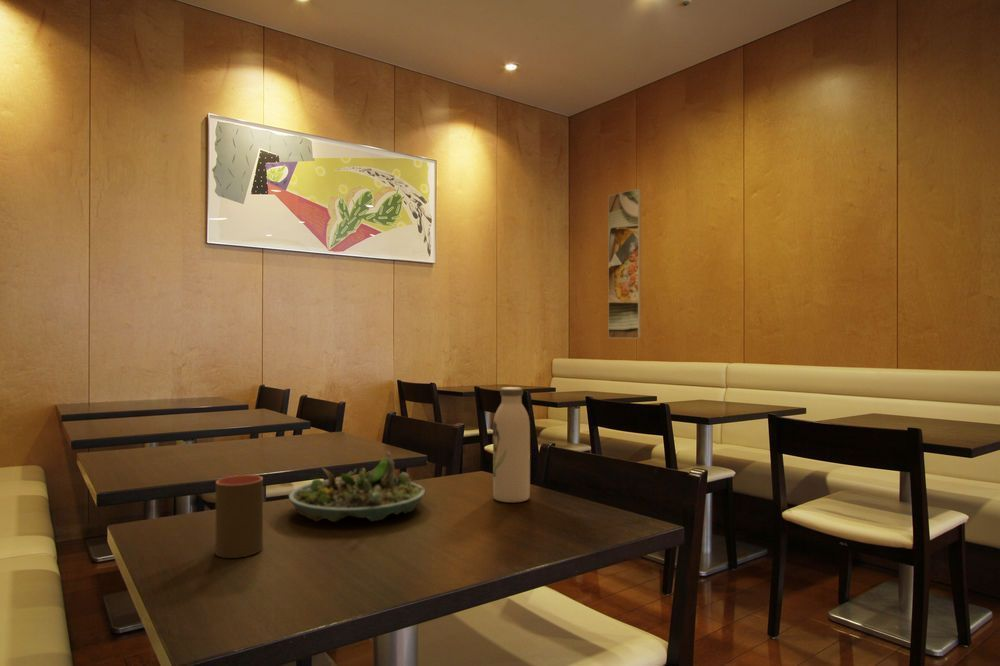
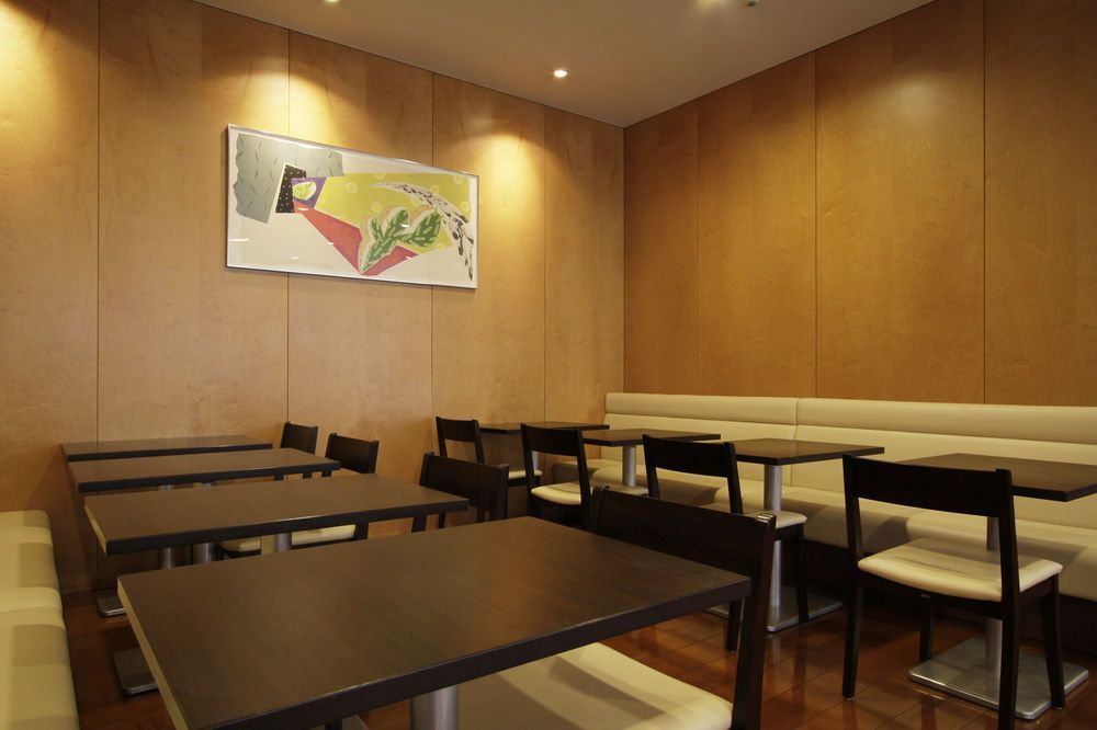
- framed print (624, 265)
- succulent planter (358, 481)
- cup (239, 515)
- water bottle (511, 442)
